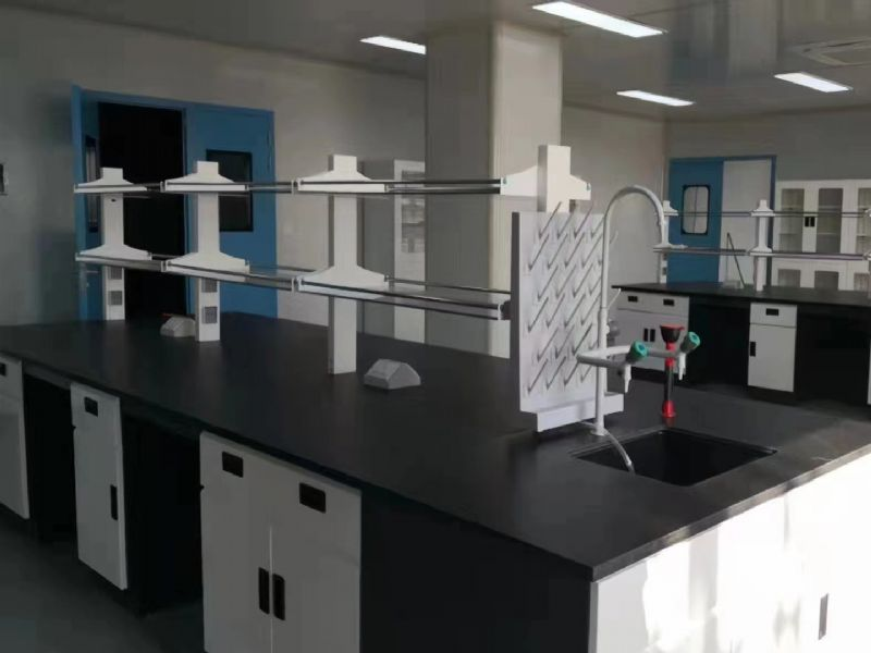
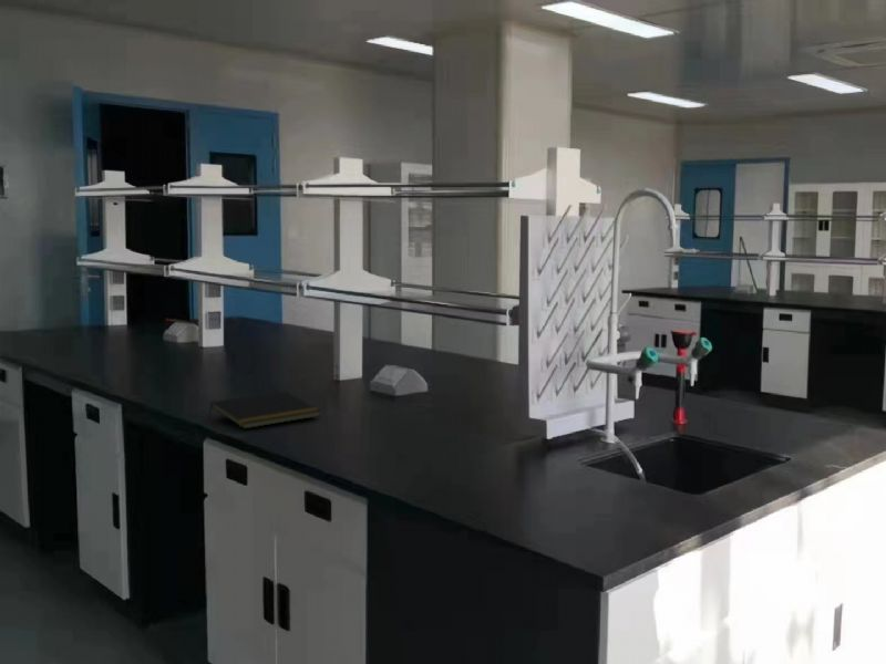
+ notepad (266, 408)
